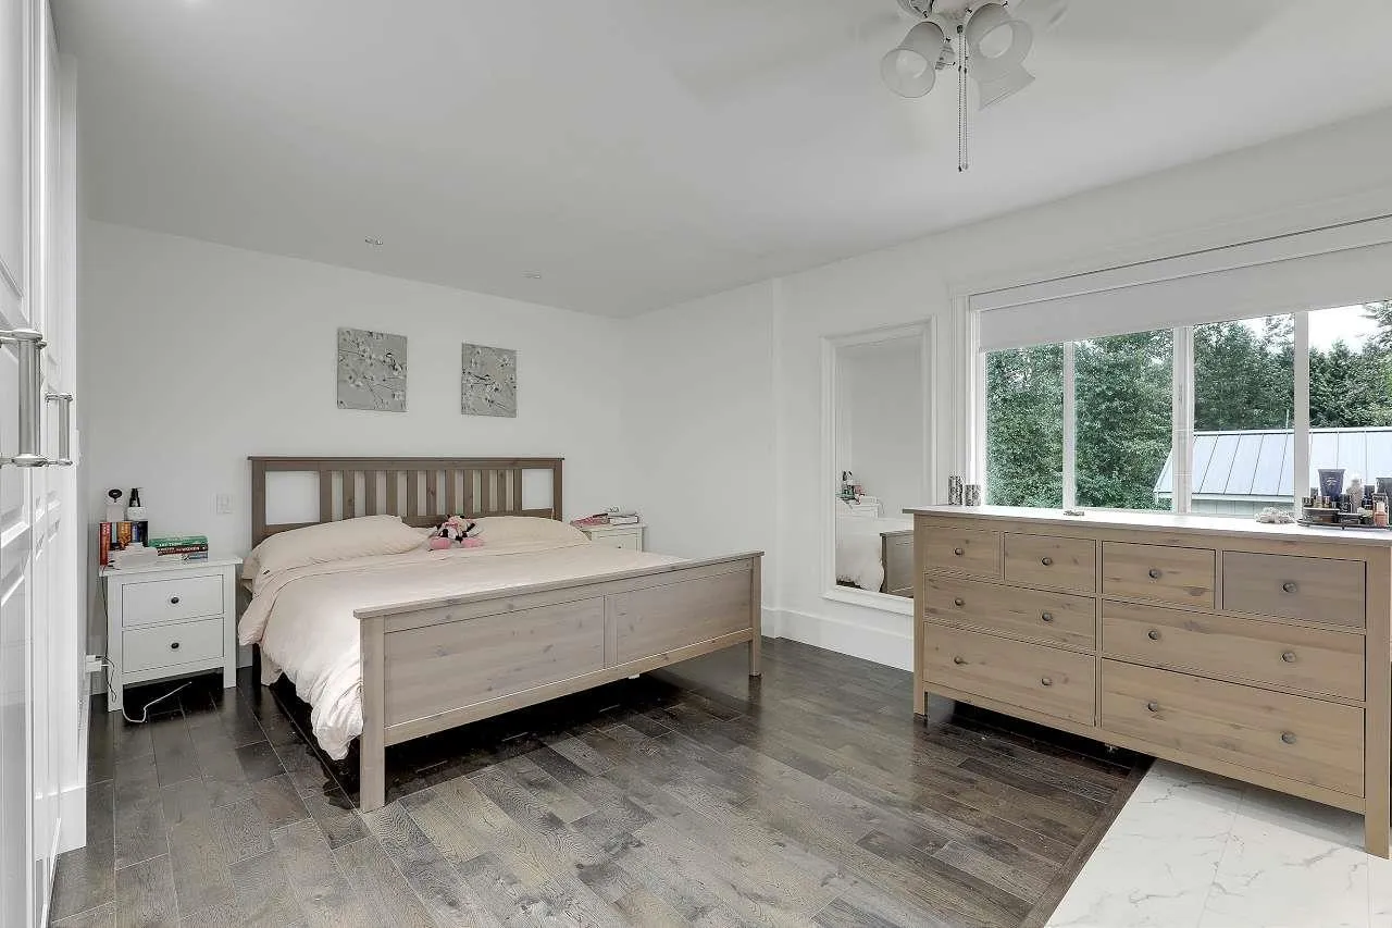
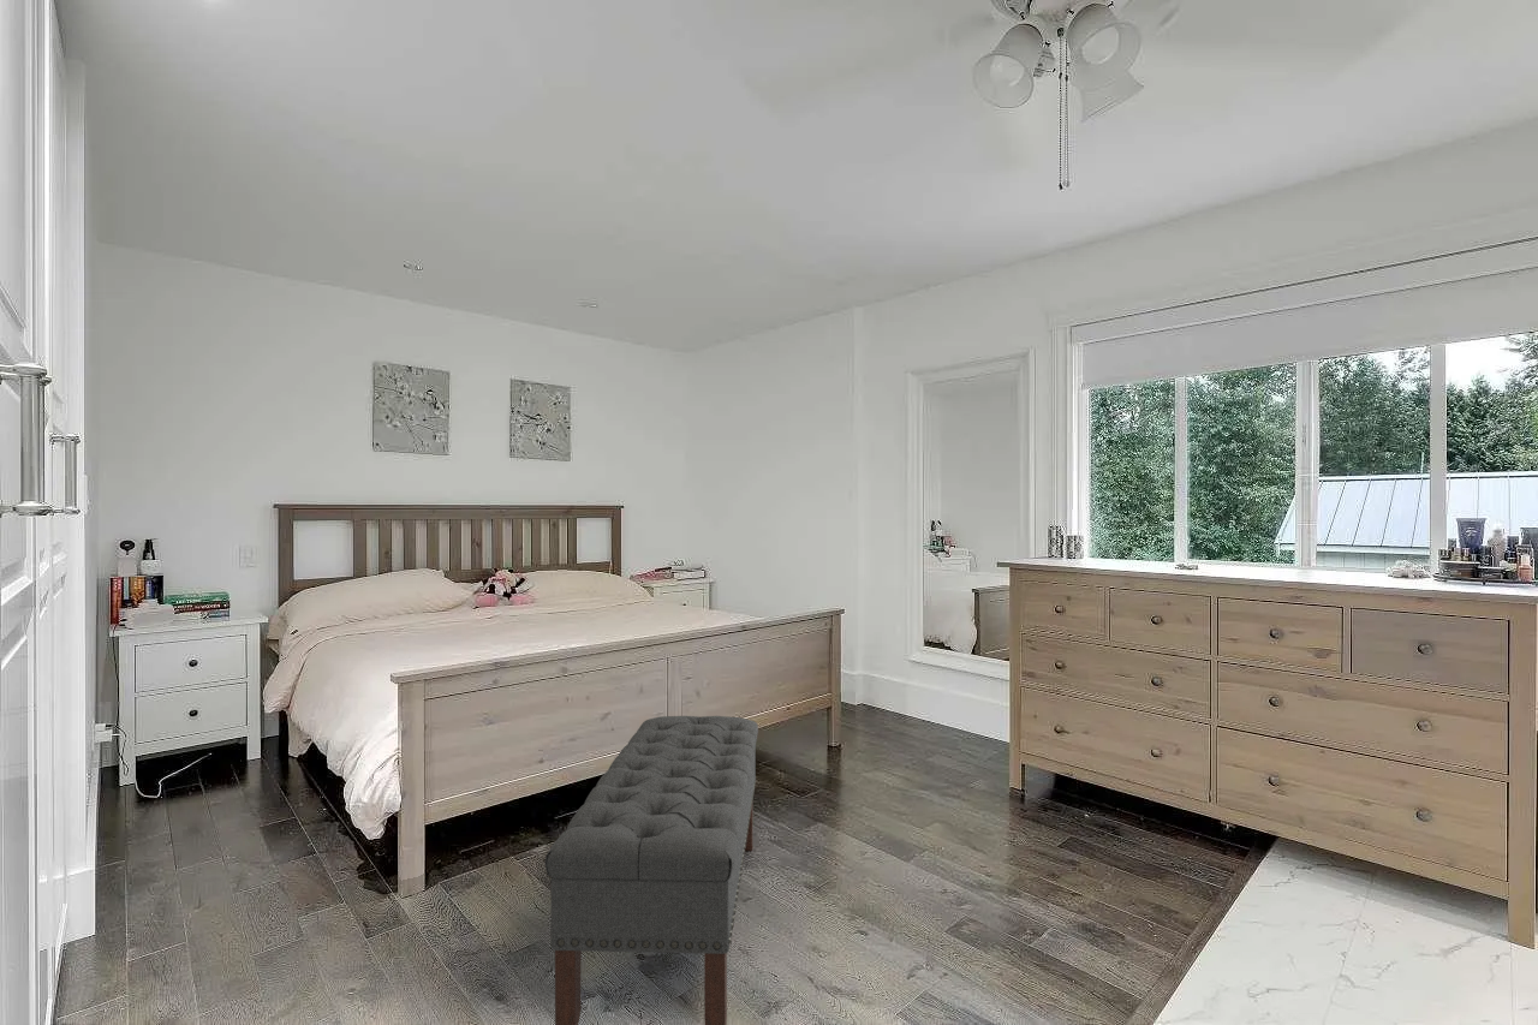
+ bench (676, 844)
